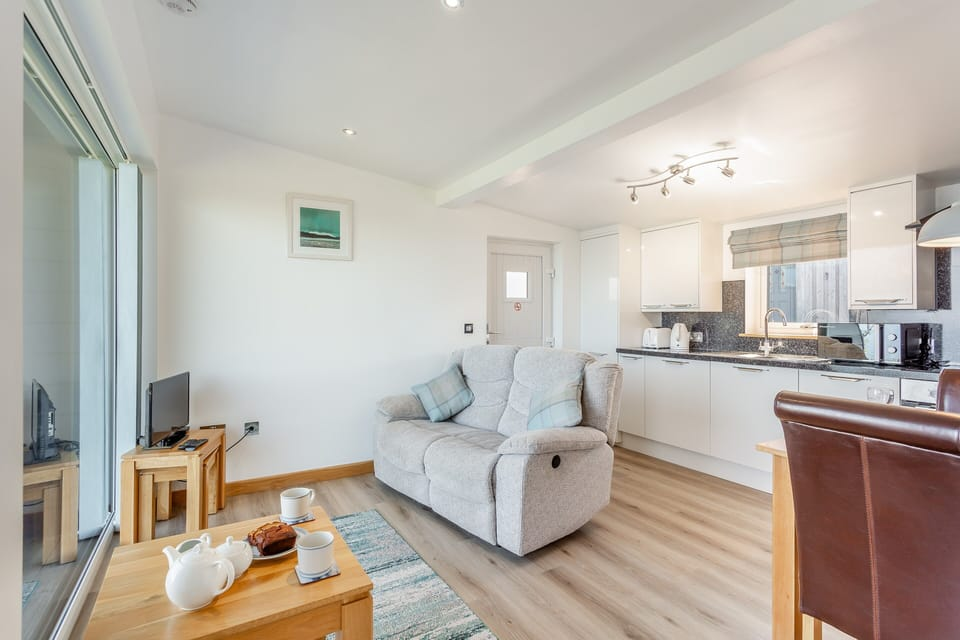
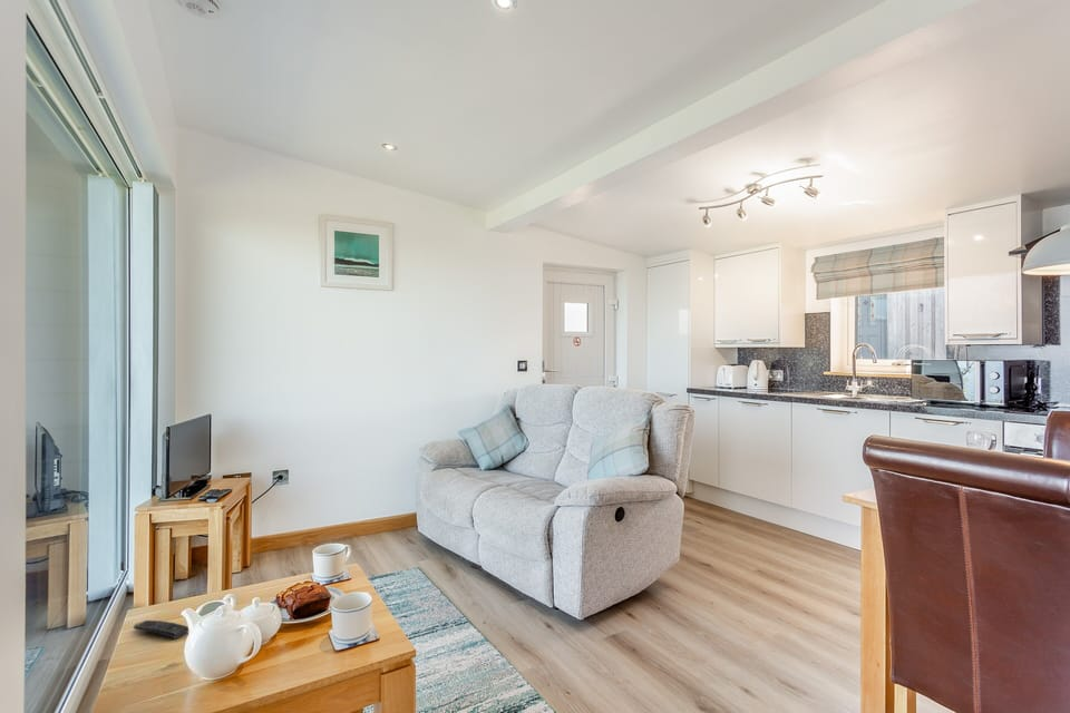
+ remote control (158, 627)
